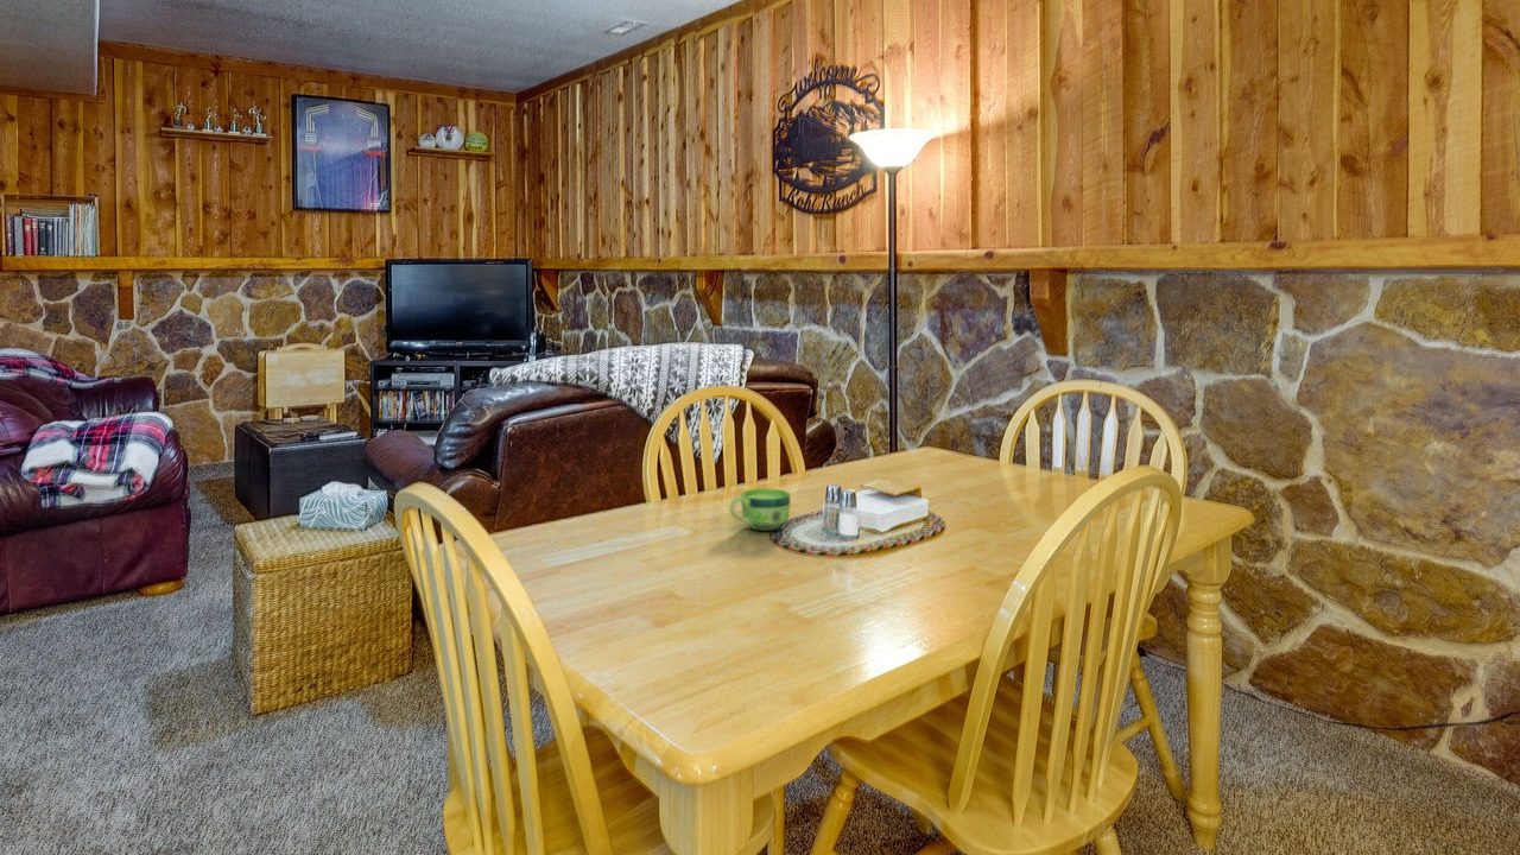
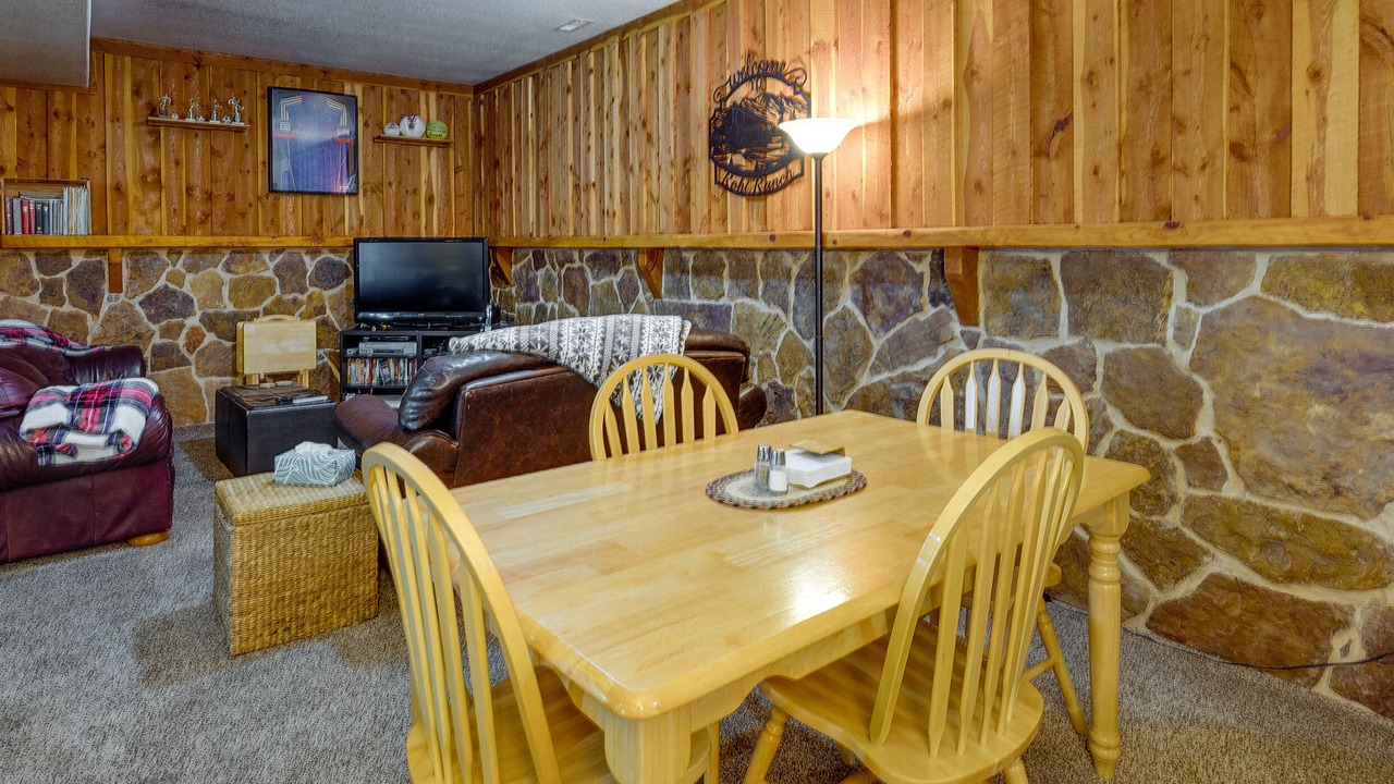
- cup (760, 511)
